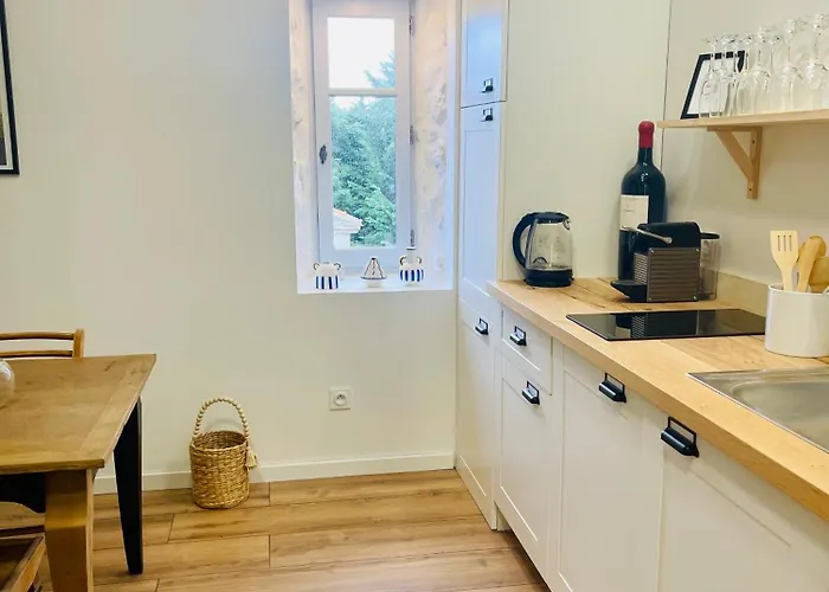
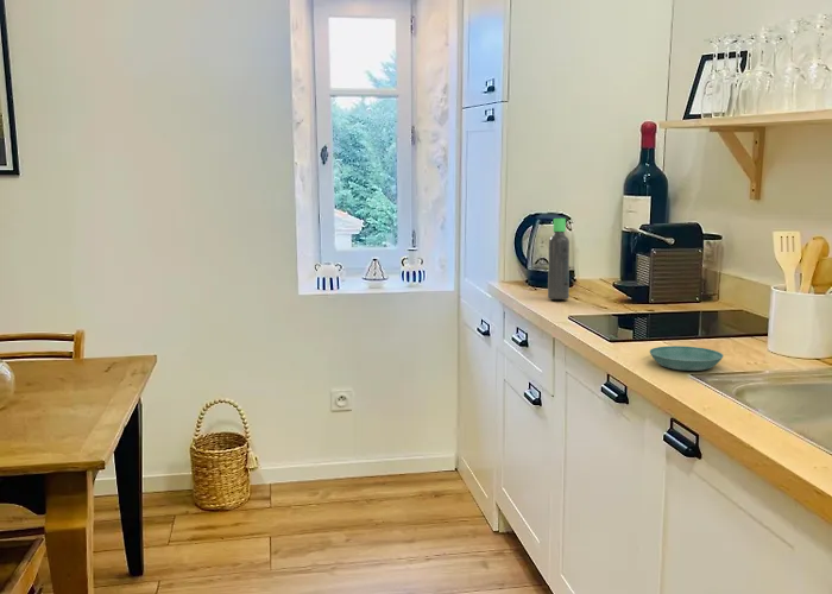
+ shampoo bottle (559, 259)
+ saucer (685, 359)
